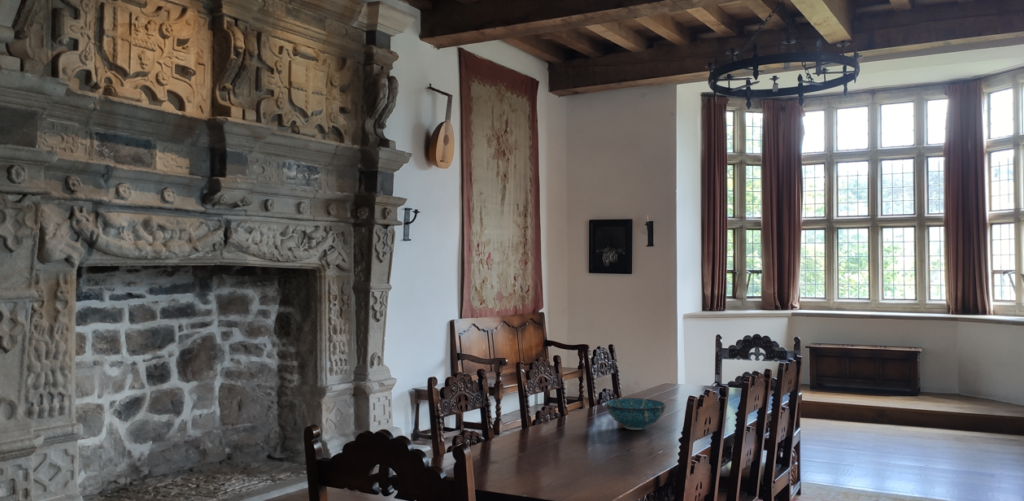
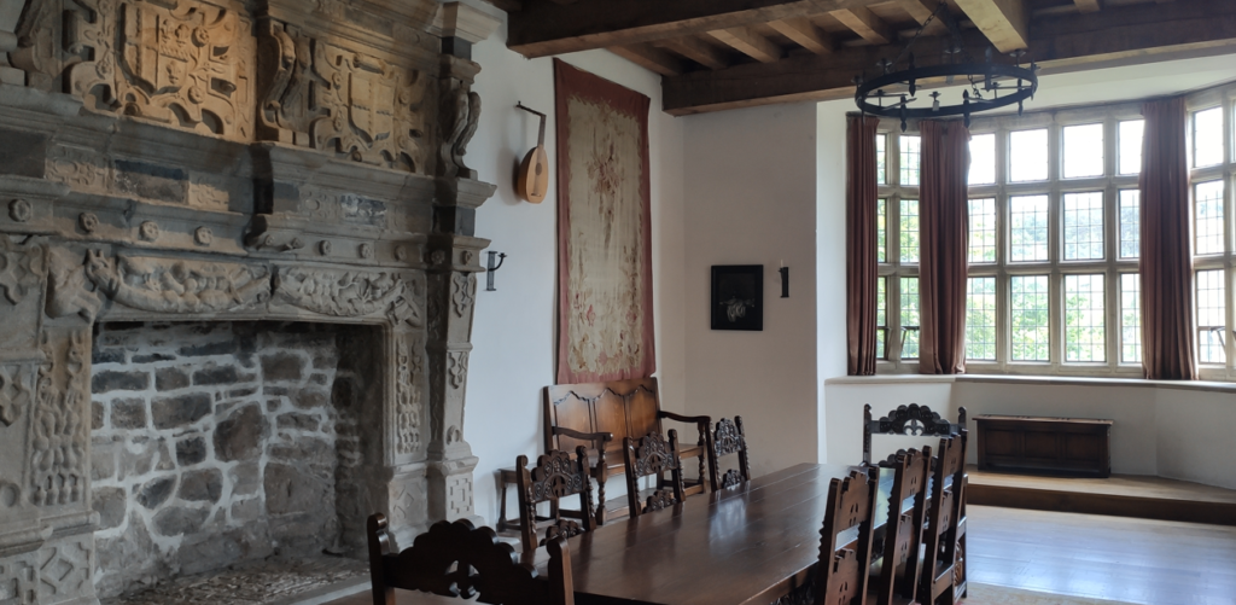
- decorative bowl (635, 415)
